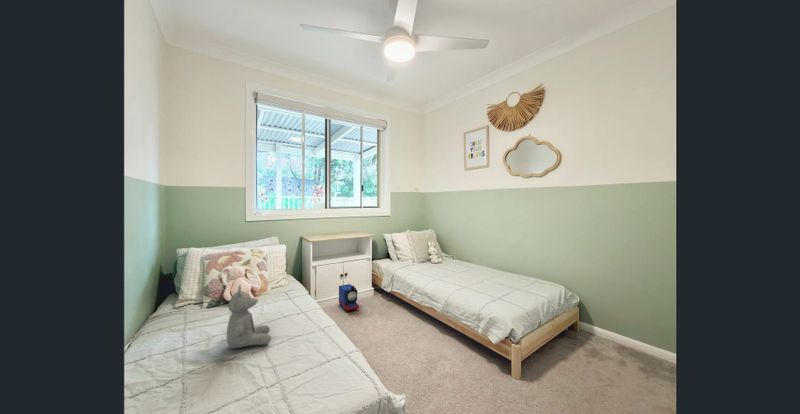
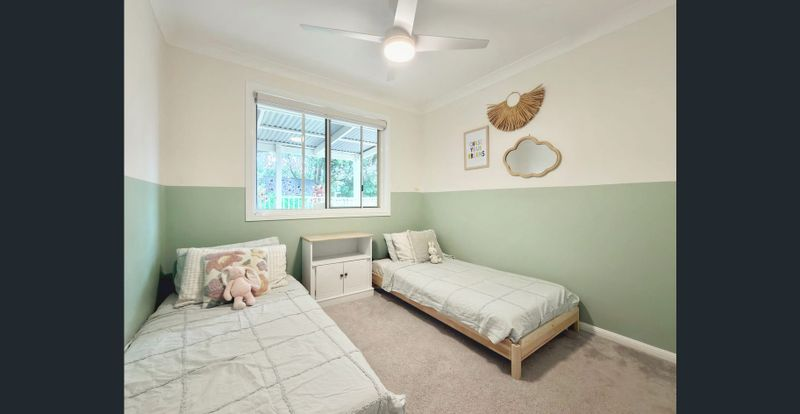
- teddy bear (249, 314)
- toy train (348, 295)
